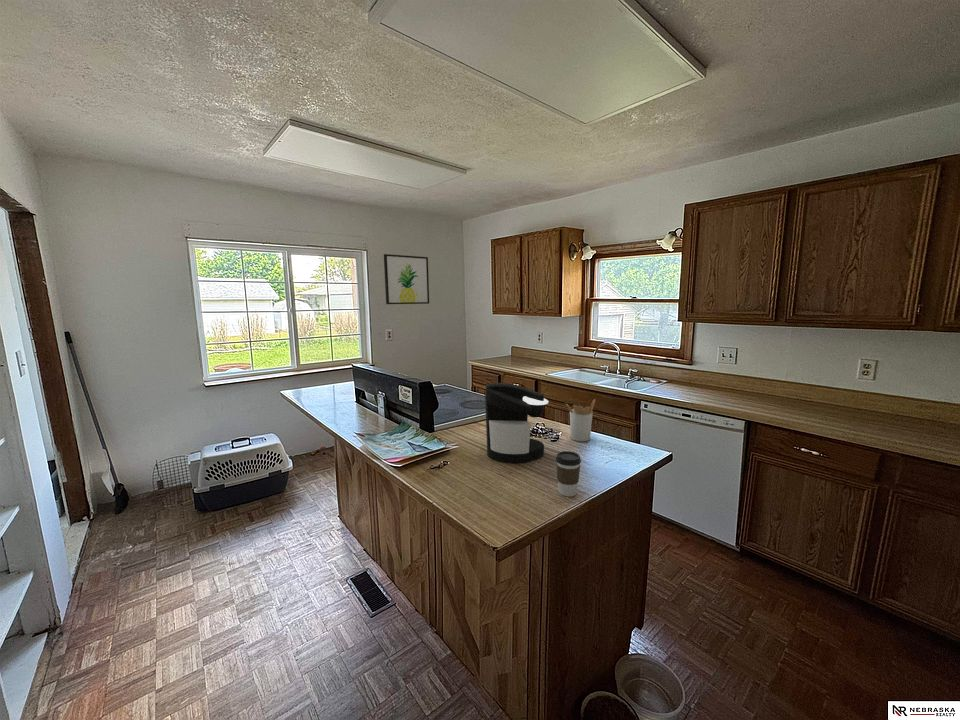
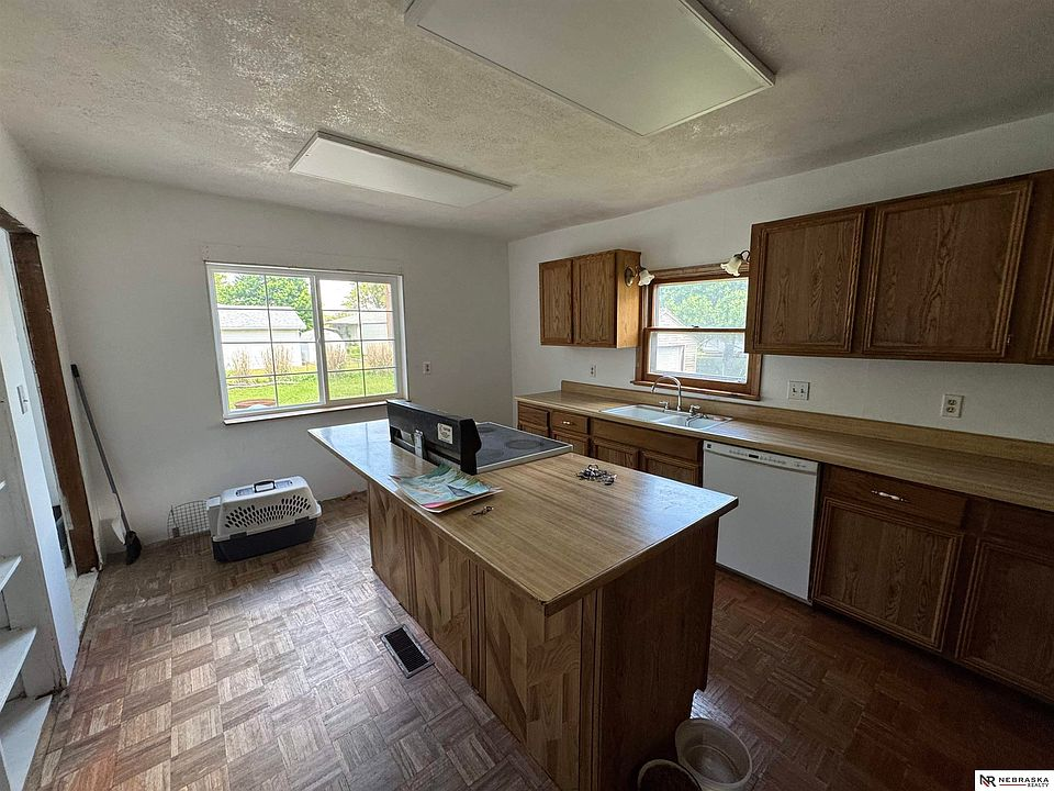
- wall art (407, 280)
- coffee cup (567, 473)
- utensil holder (581, 420)
- coffee maker (516, 418)
